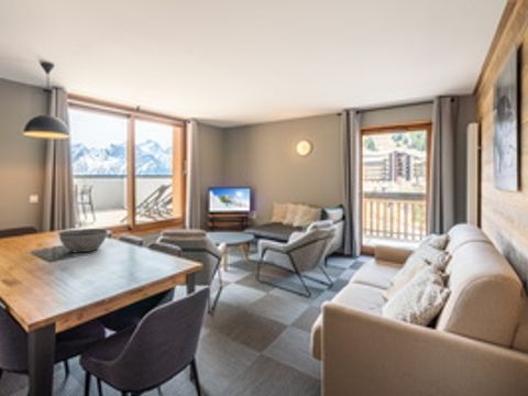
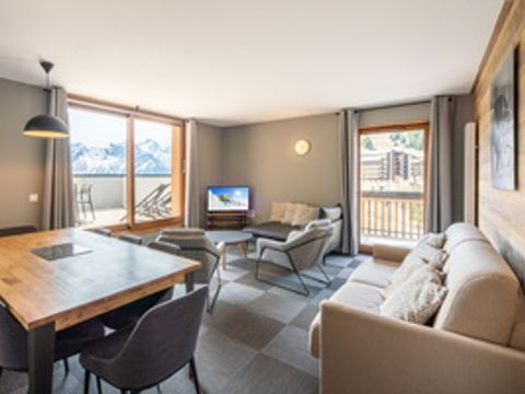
- bowl (84, 240)
